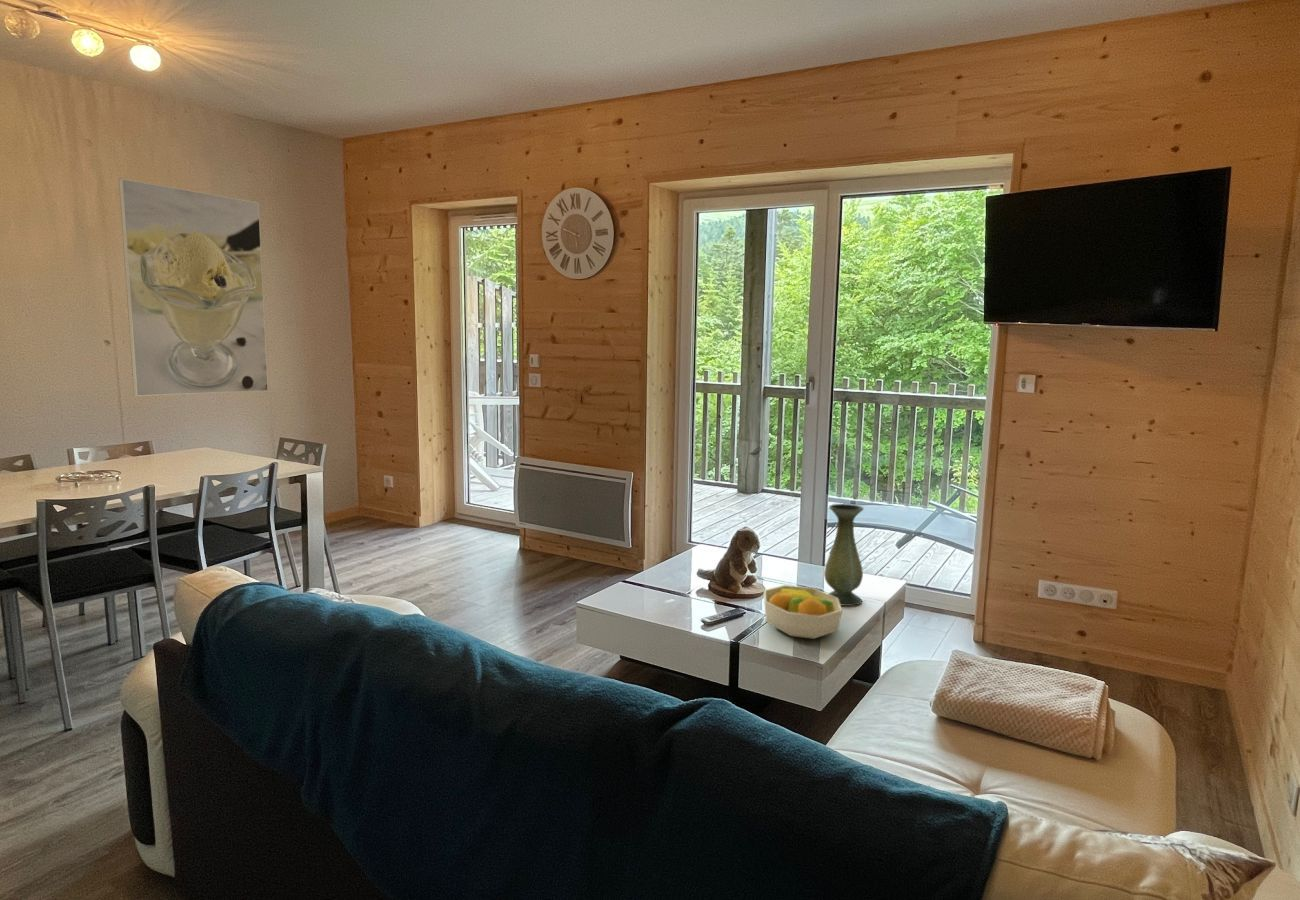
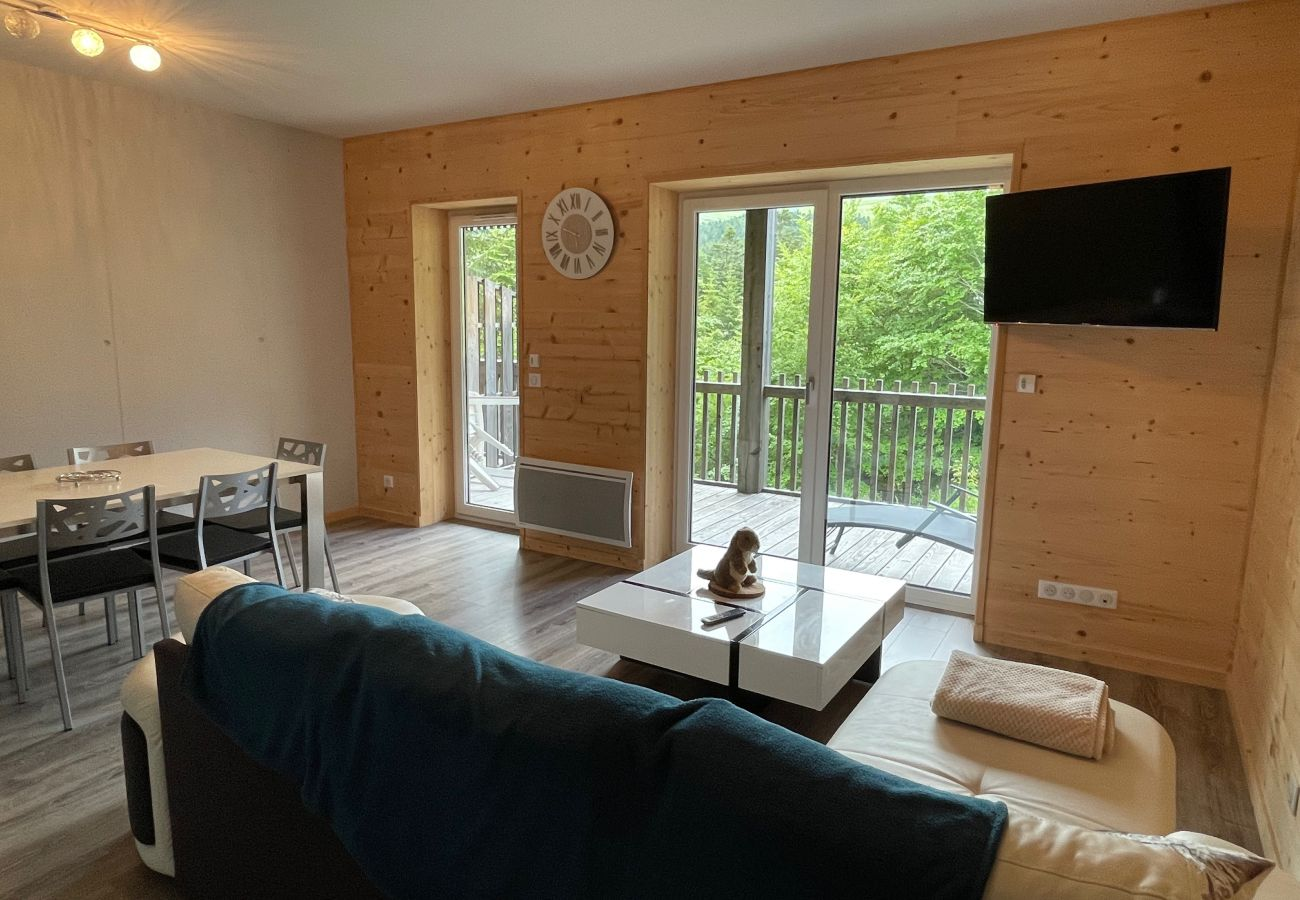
- vase (844, 553)
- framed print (199, 293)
- fruit bowl (801, 607)
